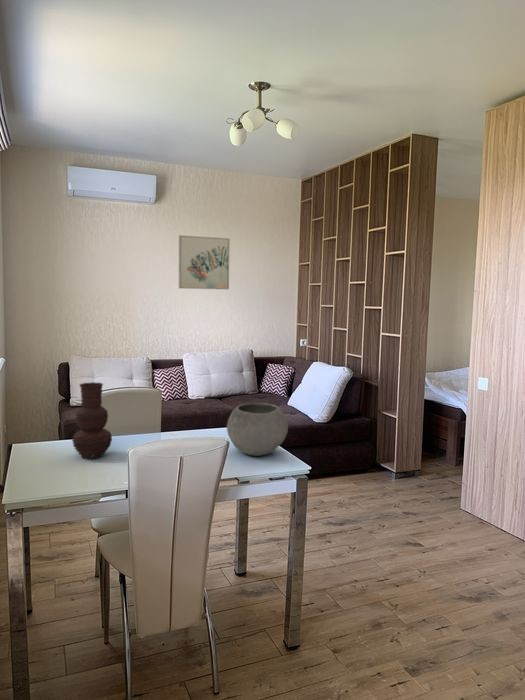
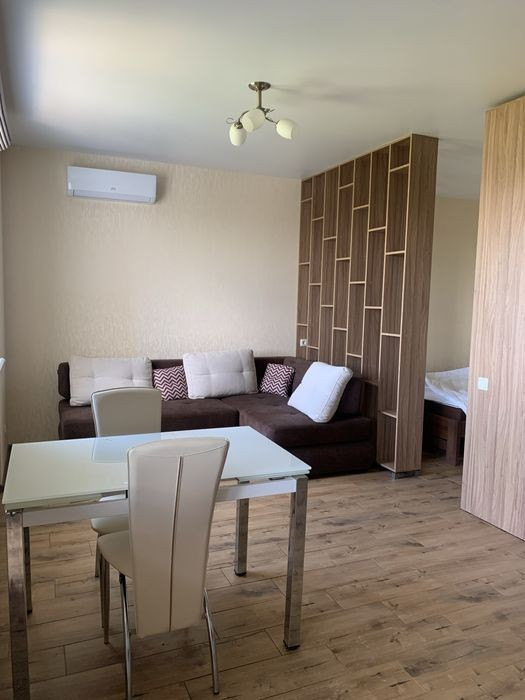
- wall art (204, 263)
- bowl (256, 430)
- vase (91, 420)
